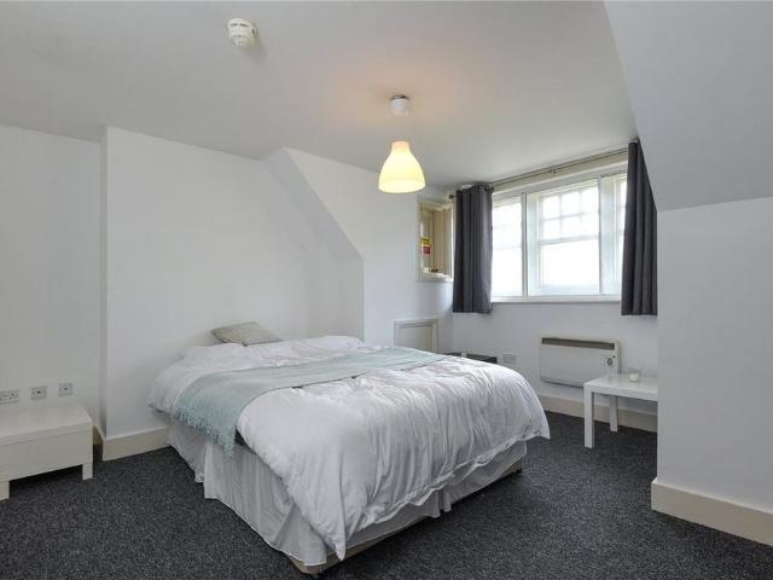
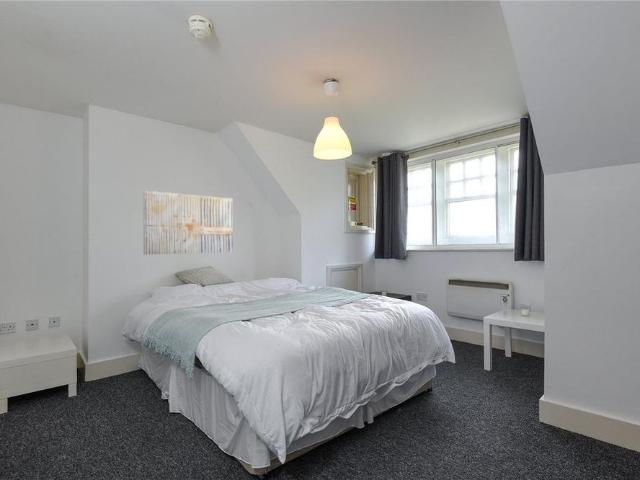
+ wall art (192, 224)
